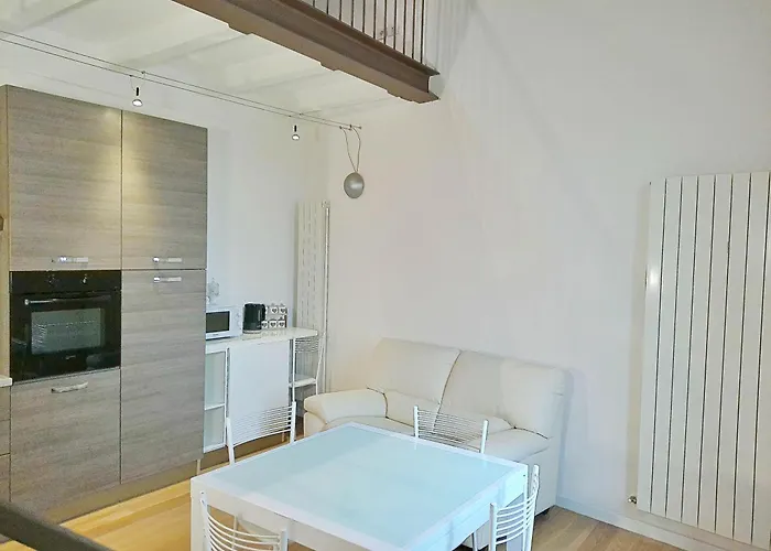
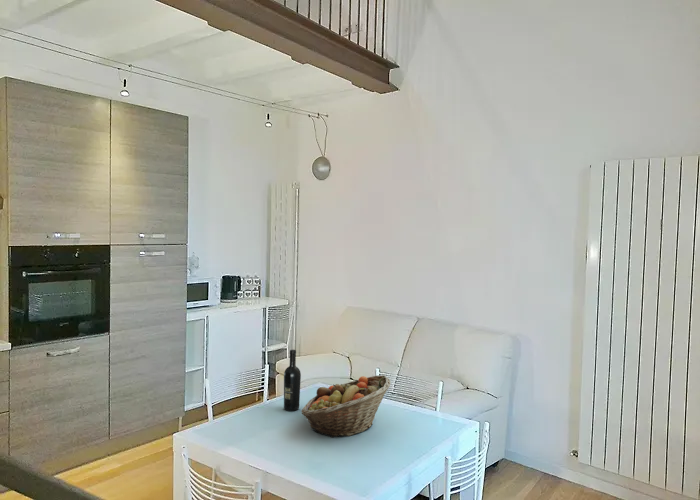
+ wine bottle (292, 379)
+ fruit basket (347, 402)
